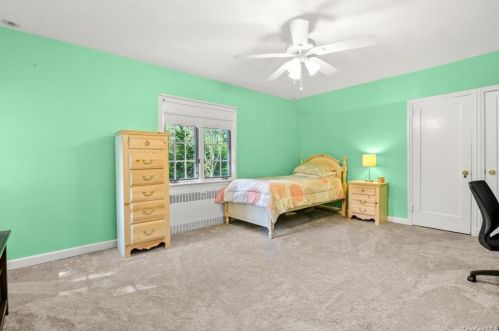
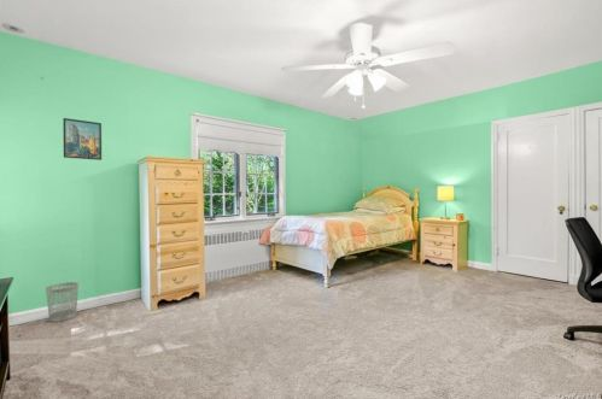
+ wastebasket (63, 301)
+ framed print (82, 139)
